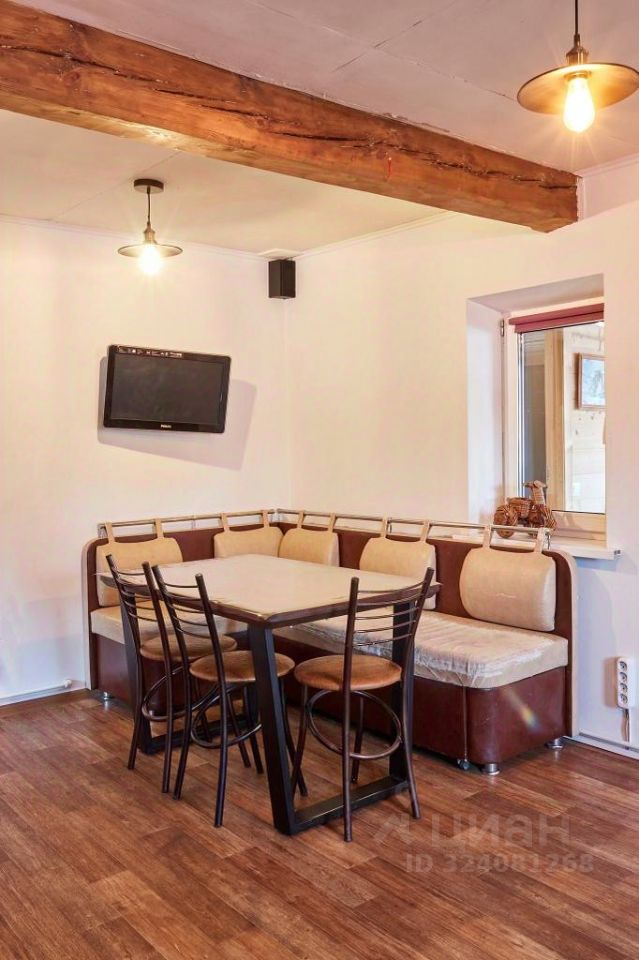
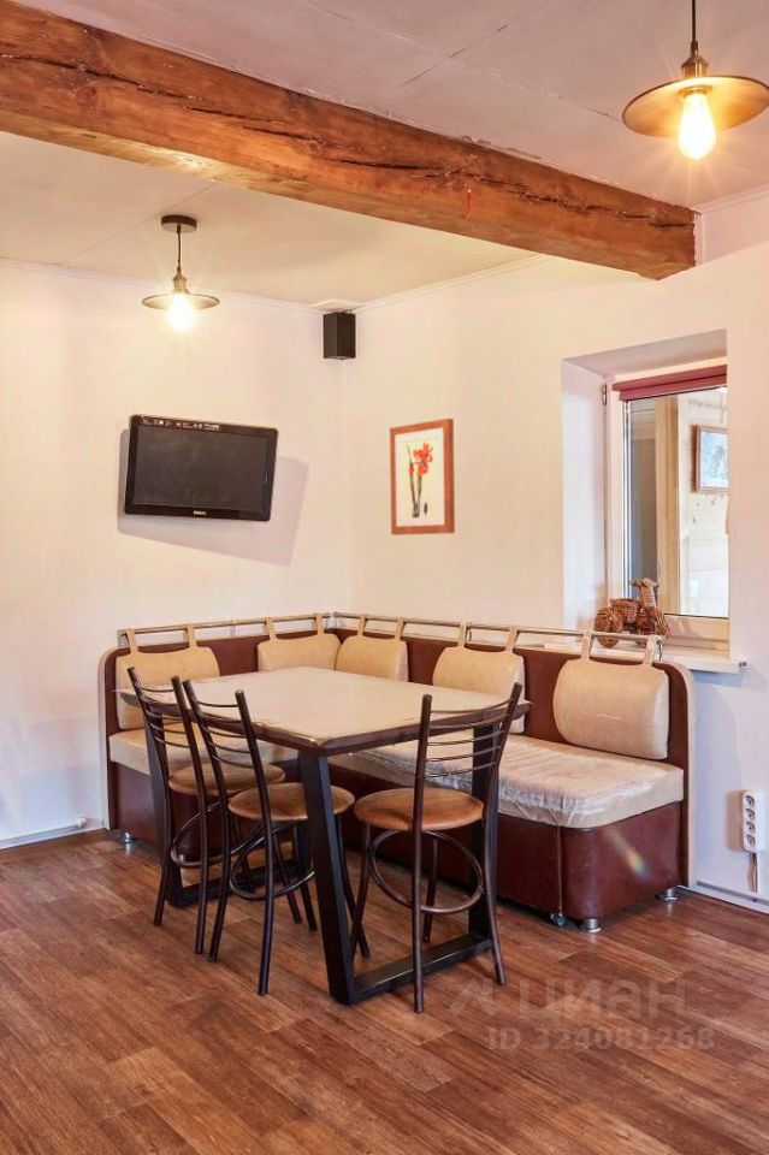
+ wall art (421, 479)
